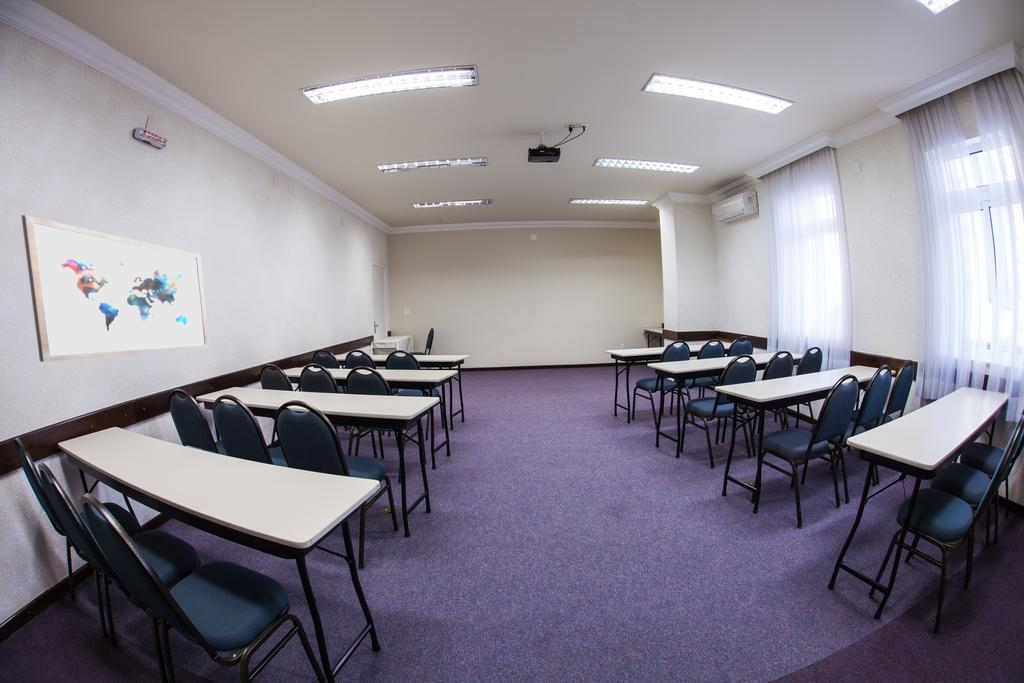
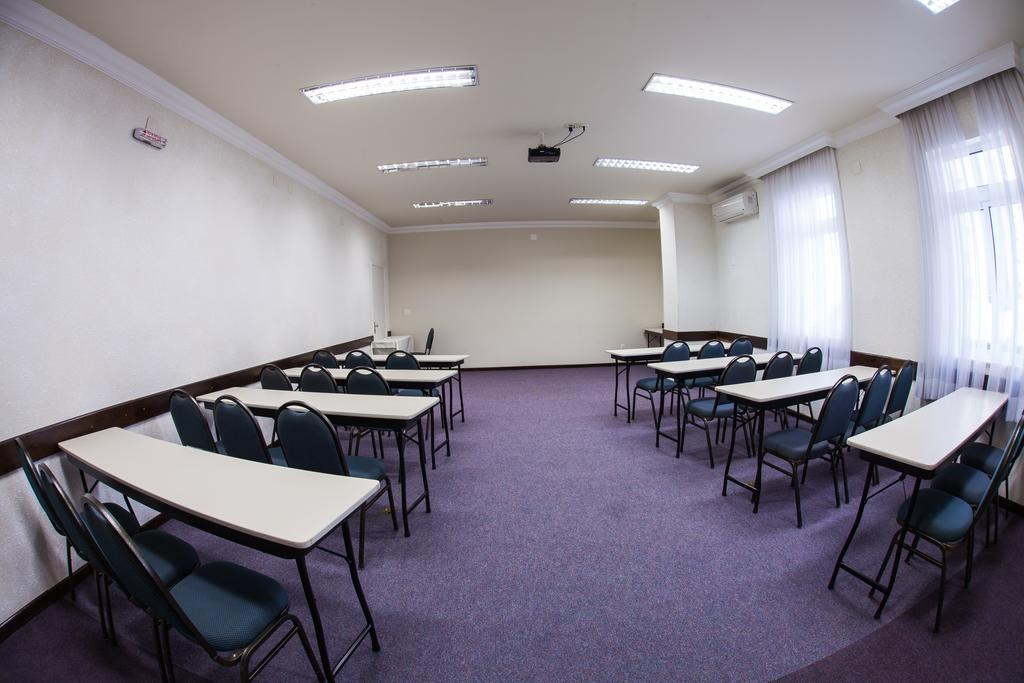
- wall art (136, 296)
